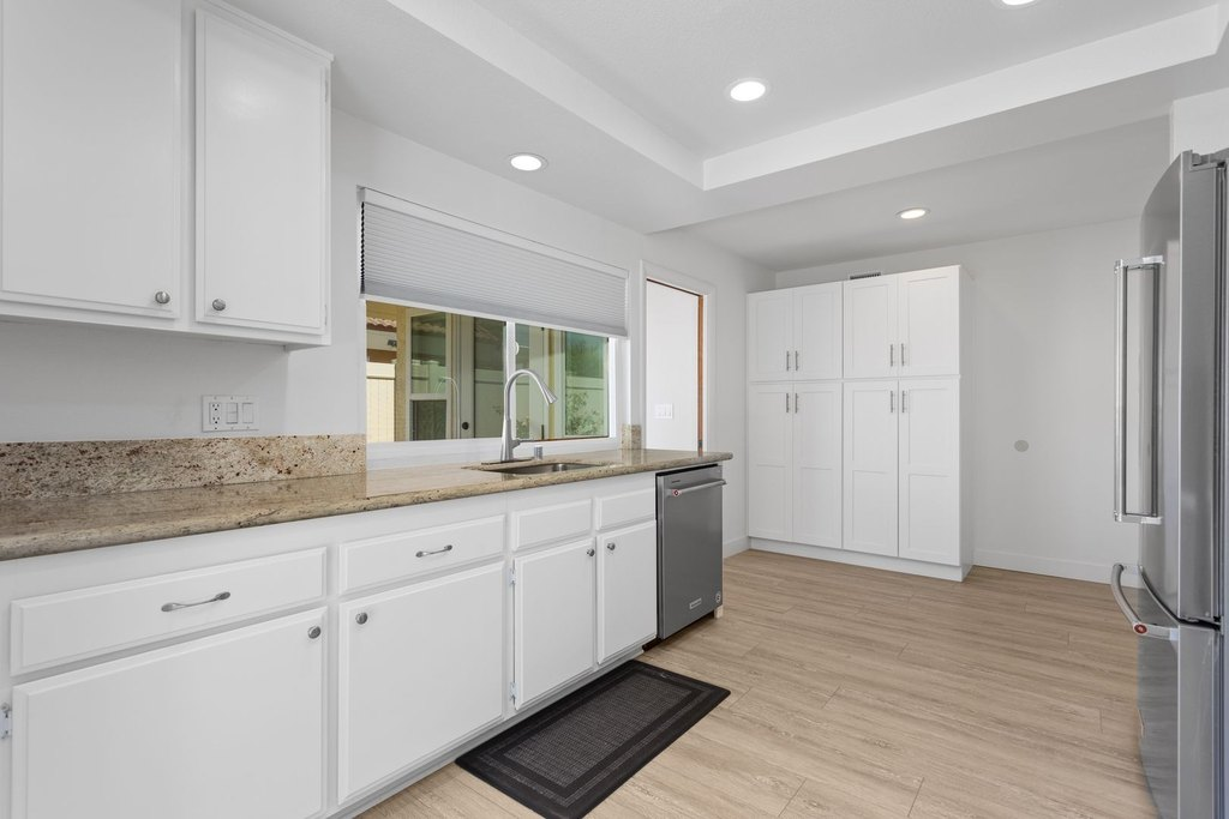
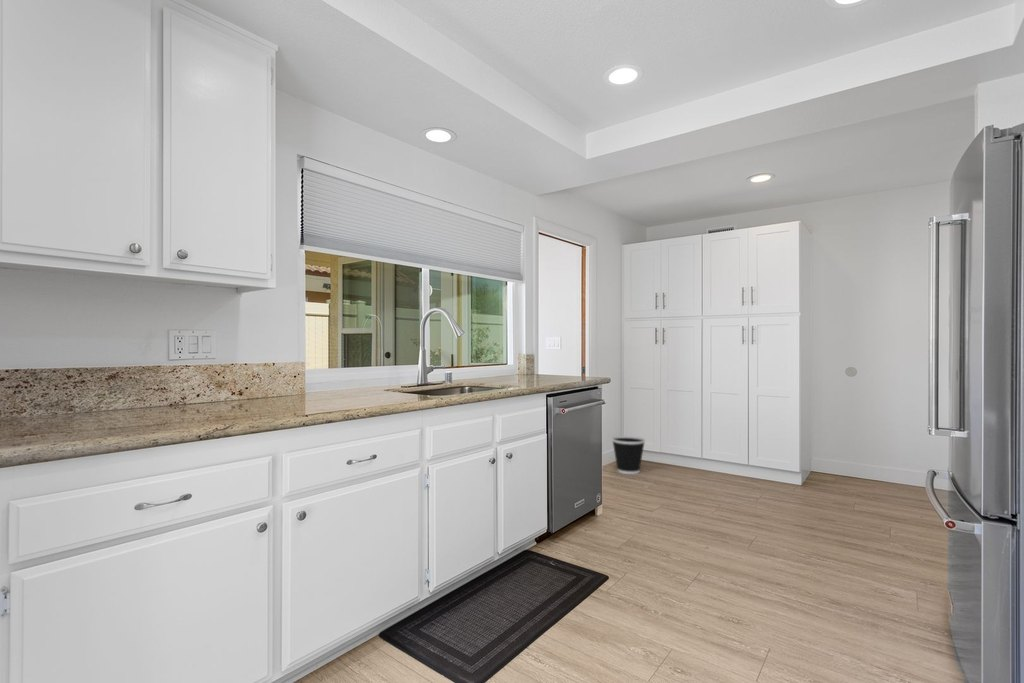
+ wastebasket (628, 455)
